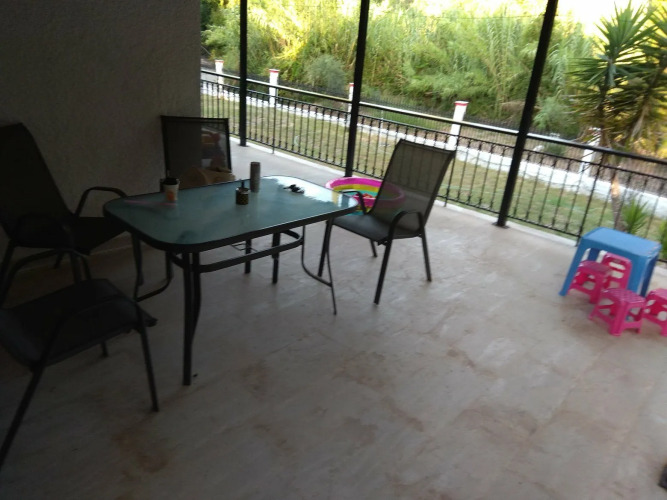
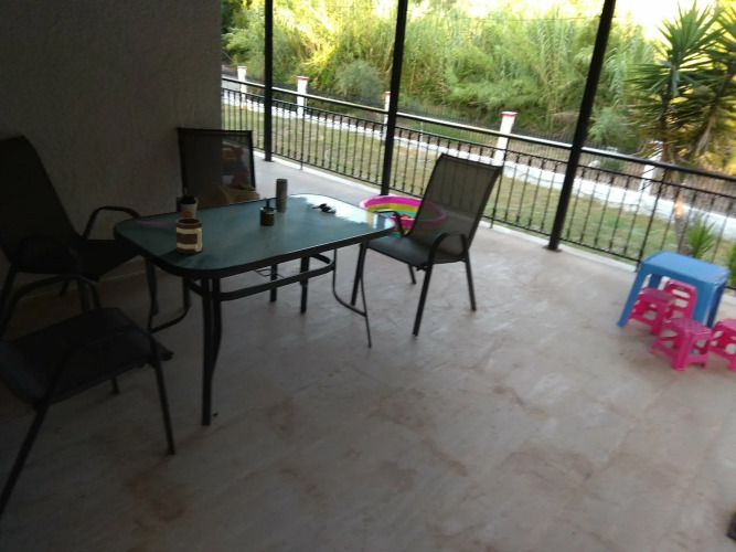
+ mug (191, 236)
